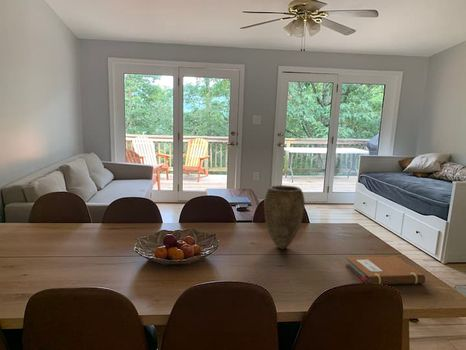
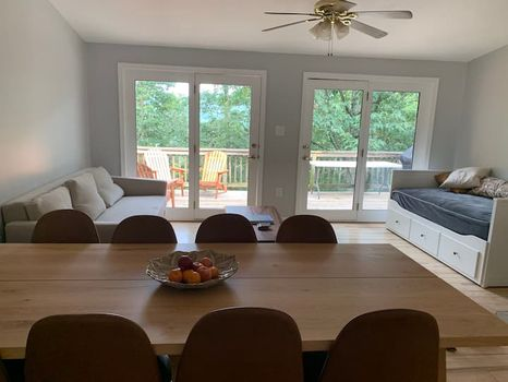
- notebook (382, 270)
- vase (283, 217)
